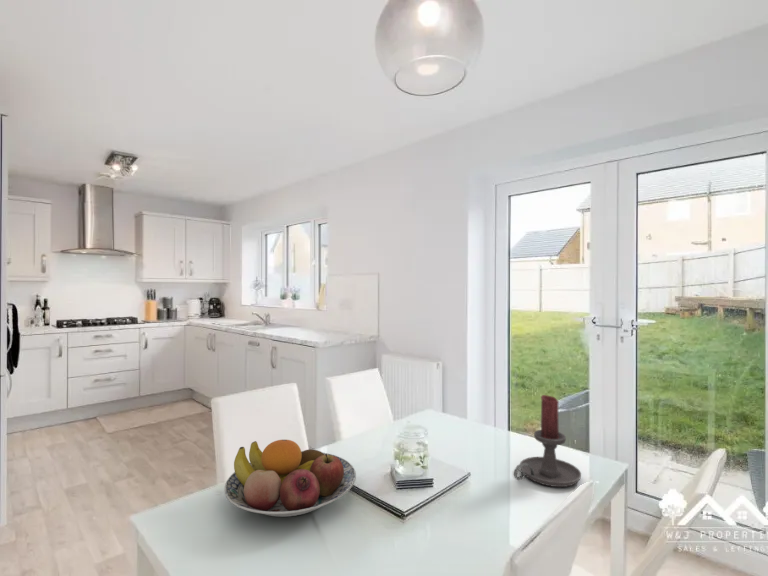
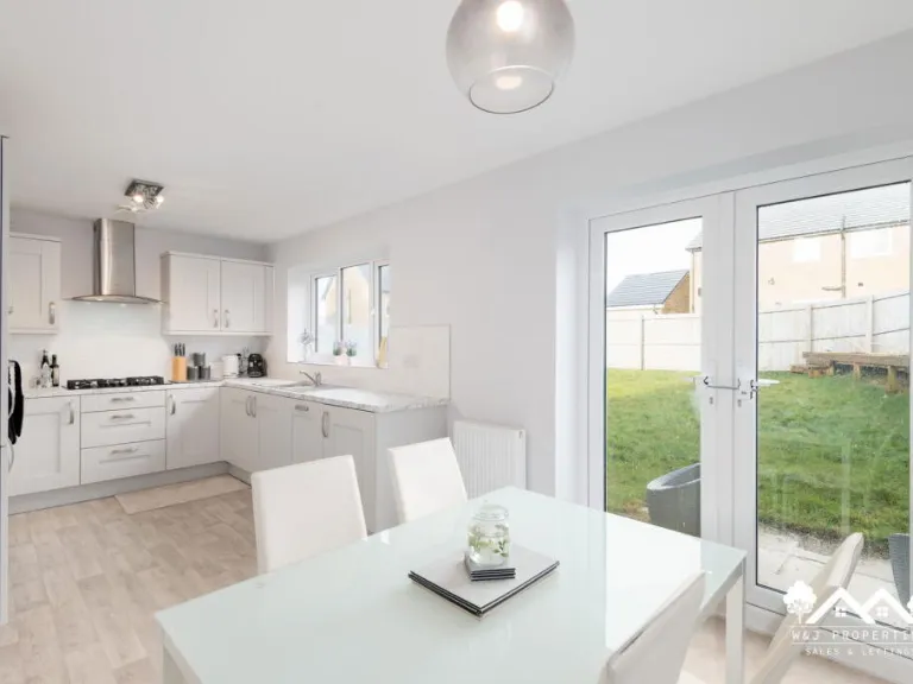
- candle holder (543, 437)
- fruit bowl (292, 472)
